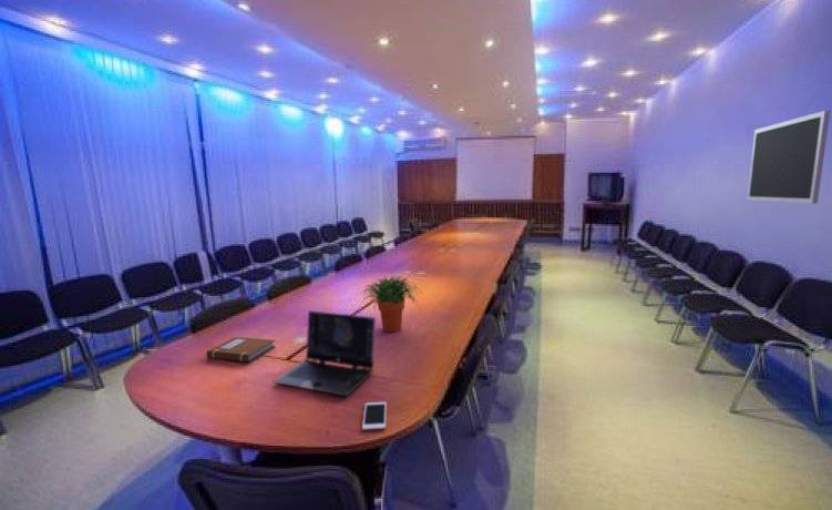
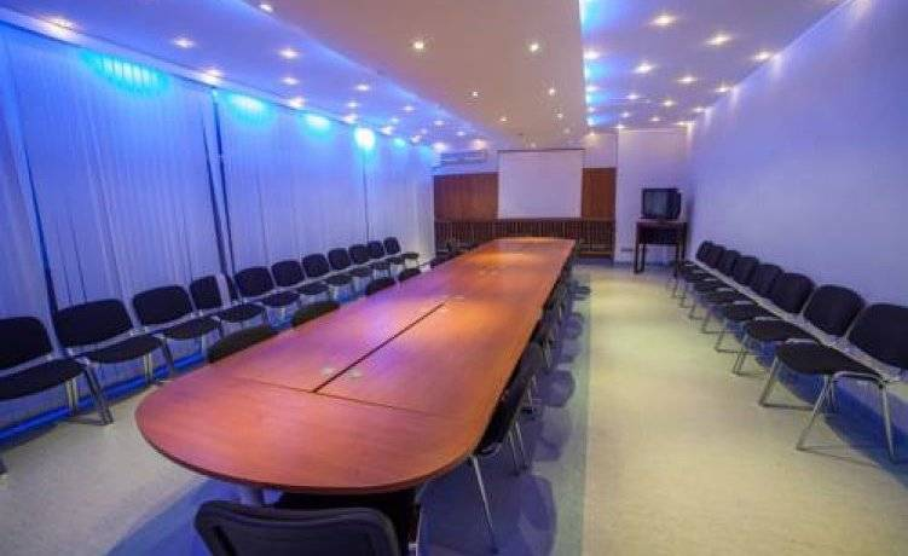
- laptop computer (325, 349)
- notebook (240, 348)
- cell phone (374, 415)
- chalkboard (782, 162)
- potted plant (391, 303)
